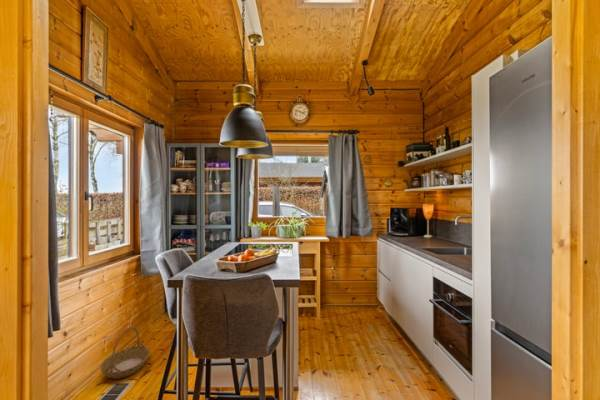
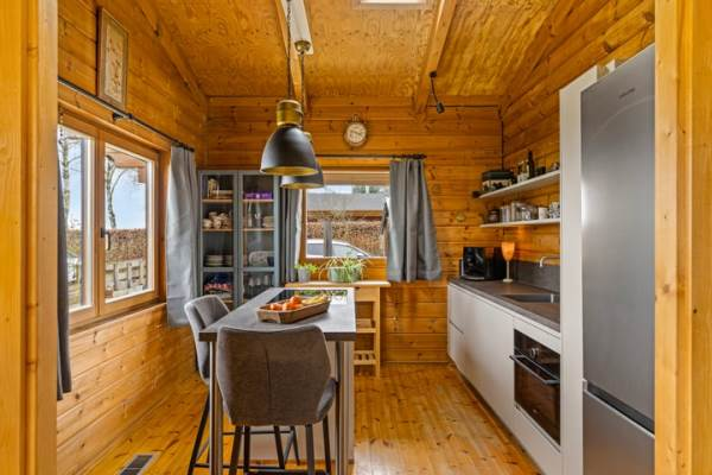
- basket (126, 348)
